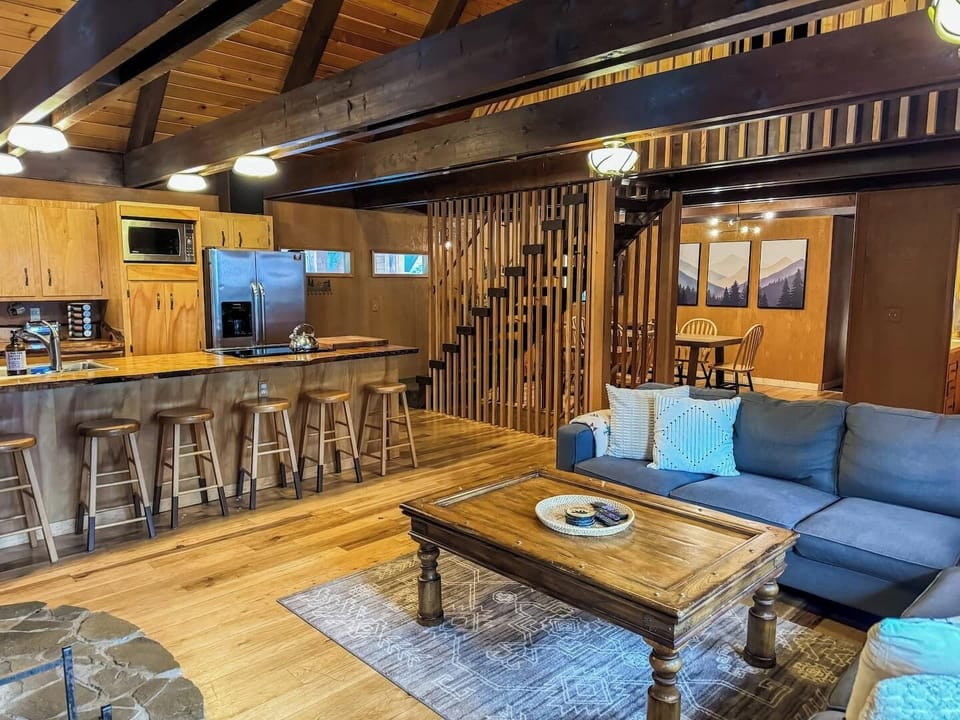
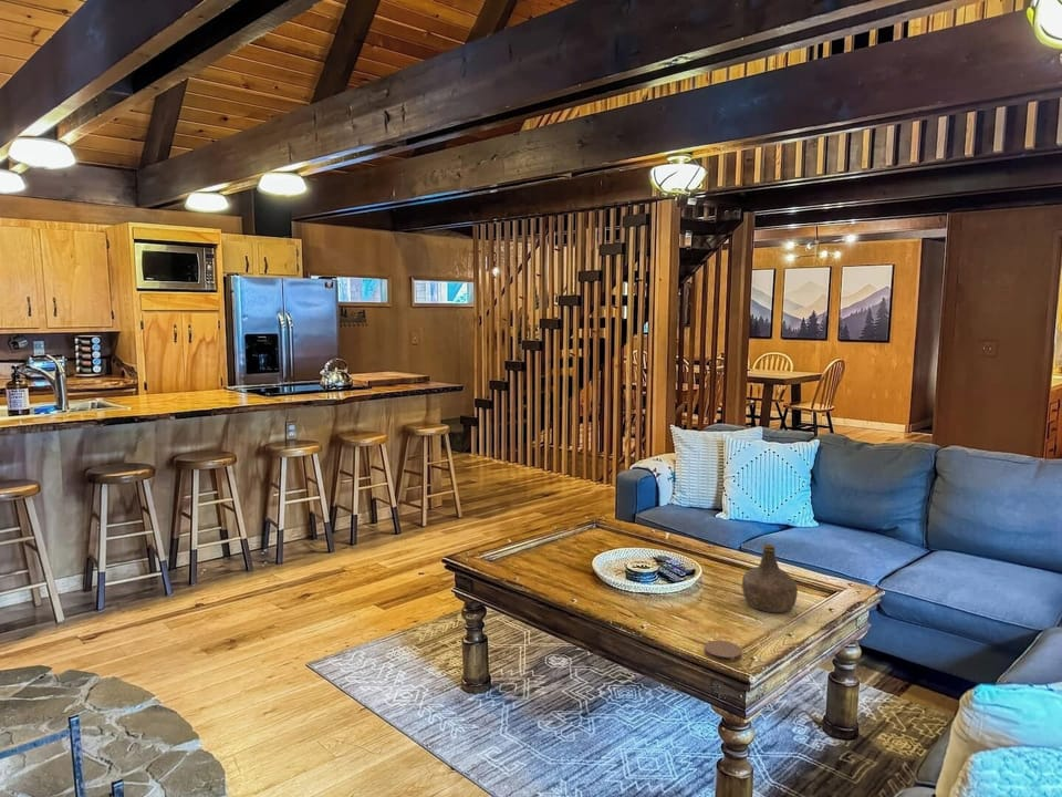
+ coaster (722, 651)
+ bottle (769, 575)
